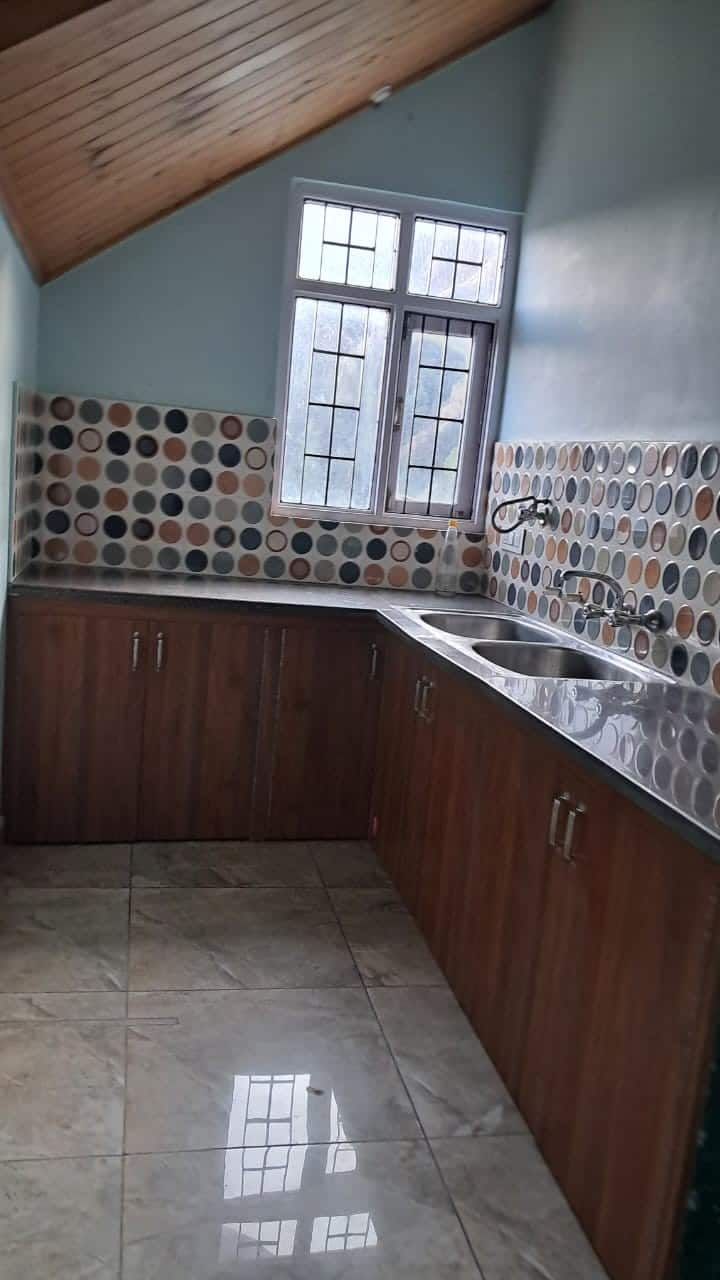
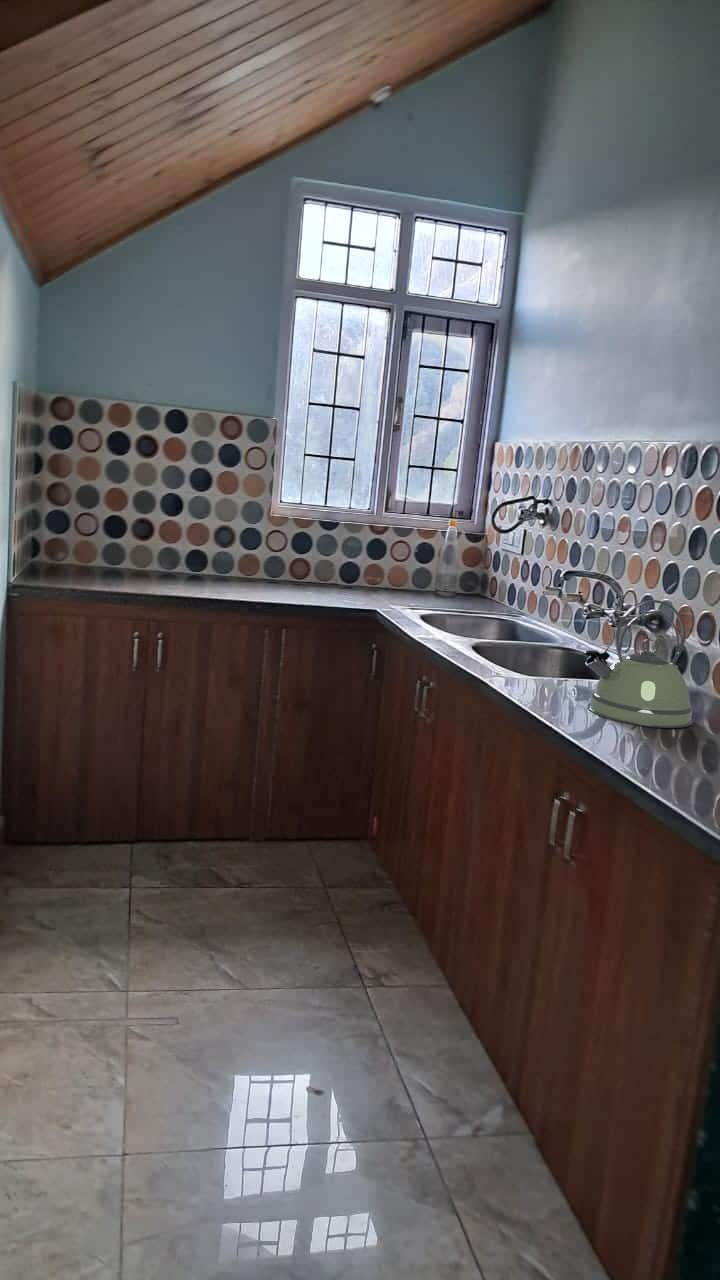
+ kettle (641, 657)
